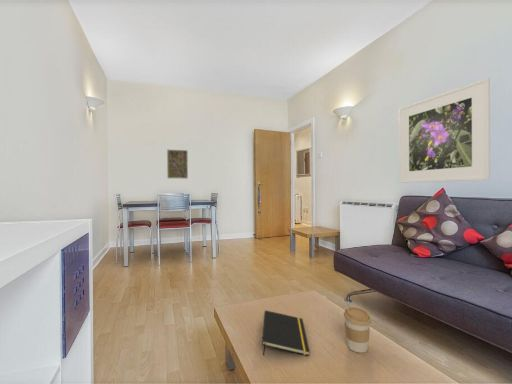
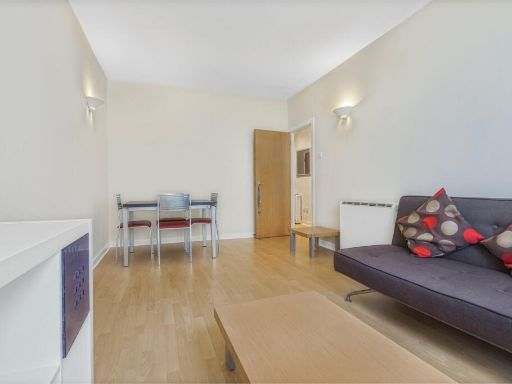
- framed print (437, 138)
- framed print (177, 164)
- coffee cup (357, 328)
- notepad (284, 330)
